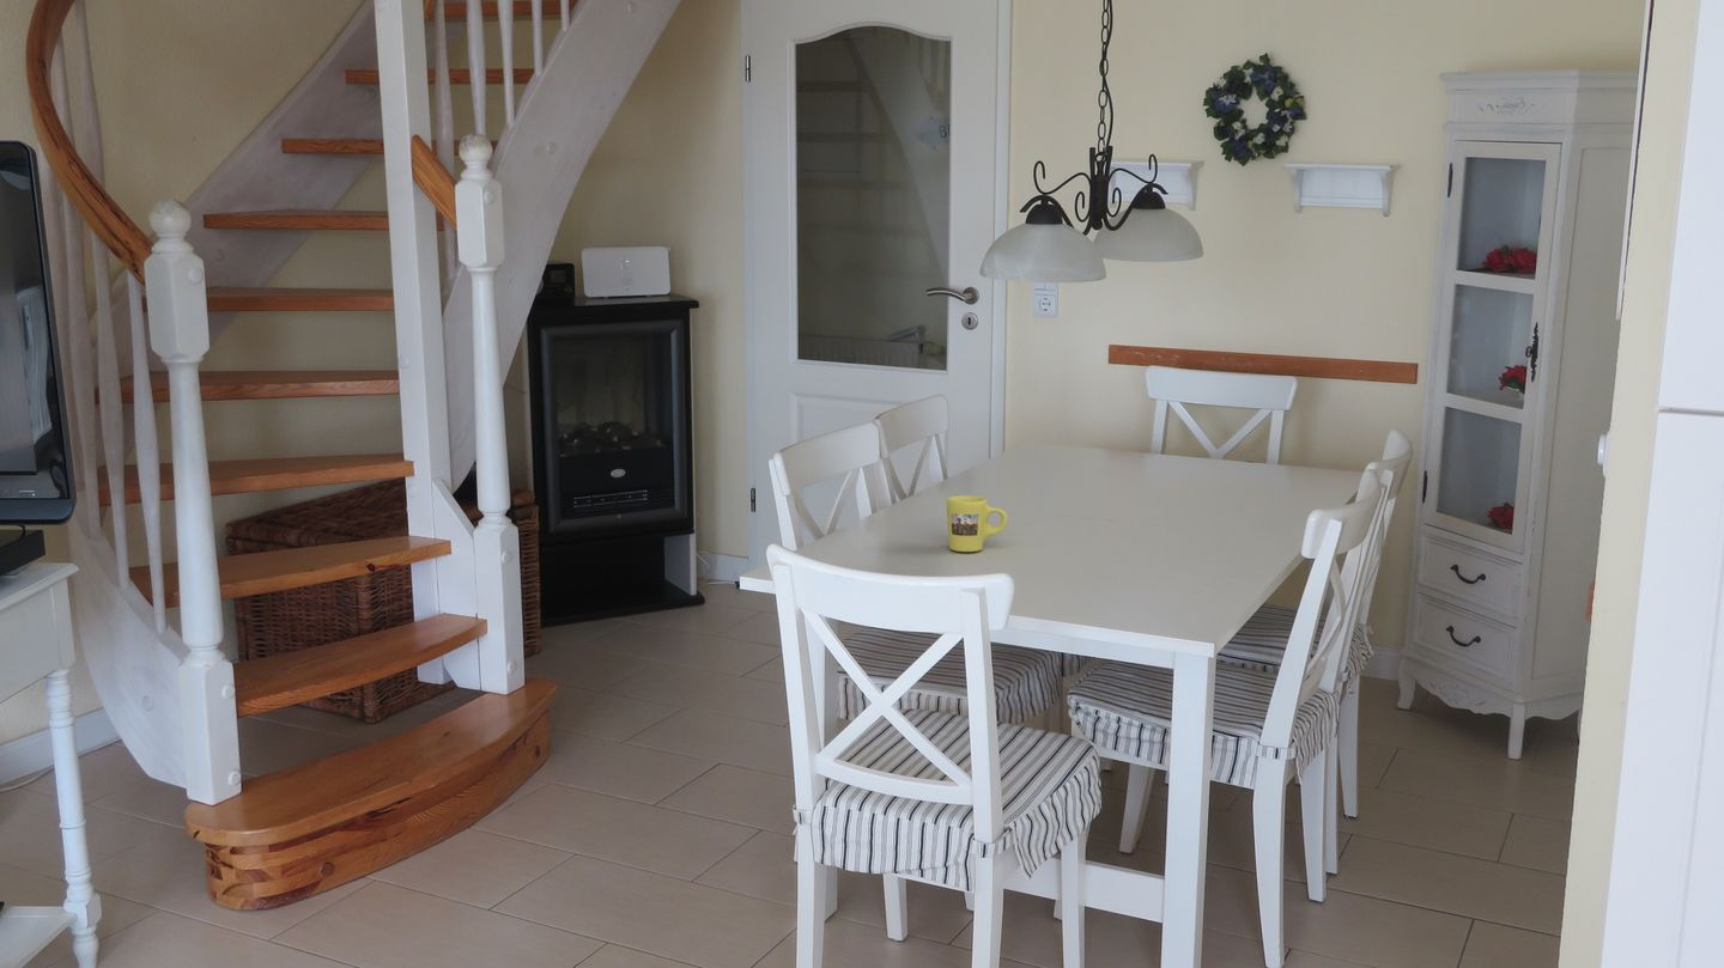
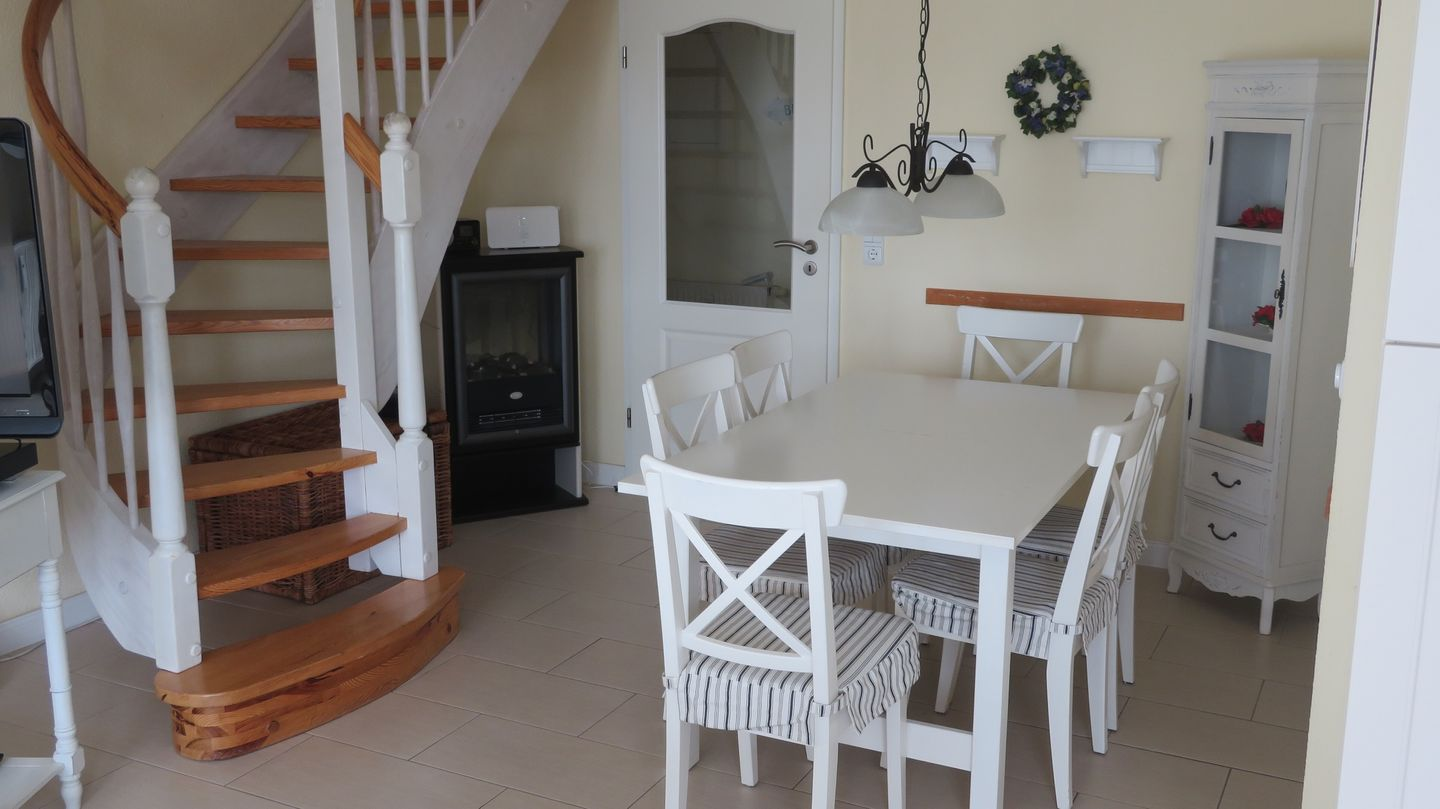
- mug (976, 524)
